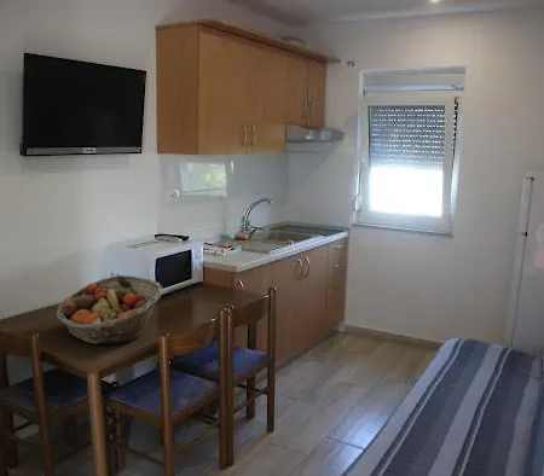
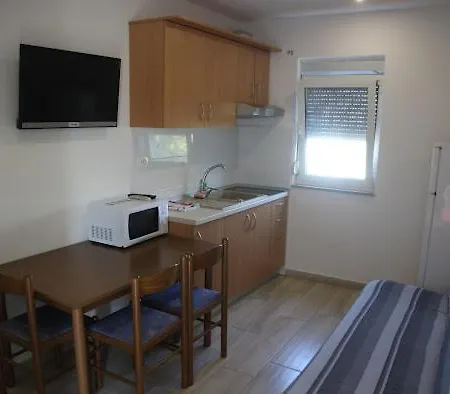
- fruit basket (110, 307)
